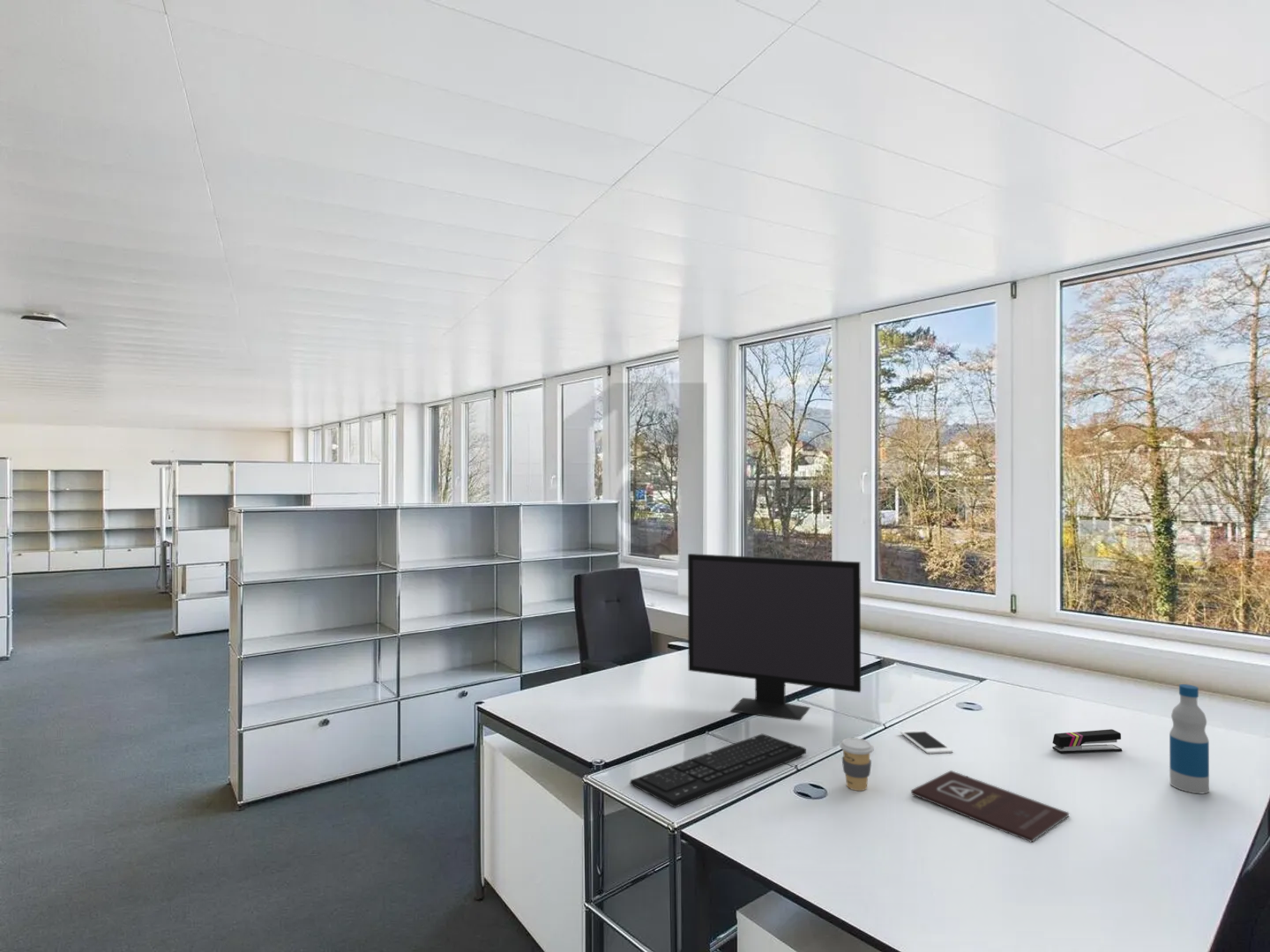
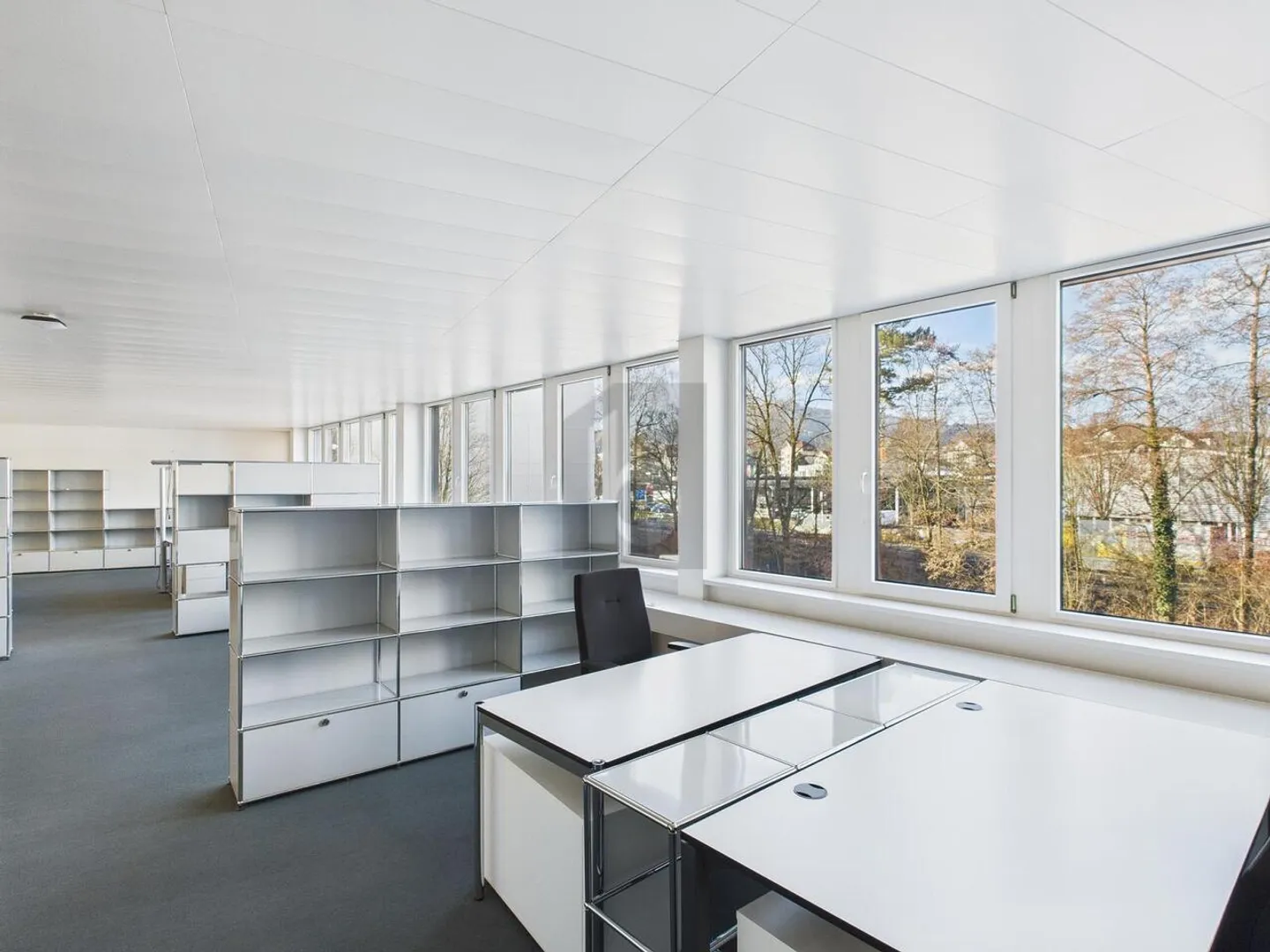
- stapler (1087, 740)
- cell phone (925, 741)
- bottle (1189, 736)
- book (987, 803)
- keyboard (721, 764)
- coffee cup (856, 764)
- monitor (770, 633)
